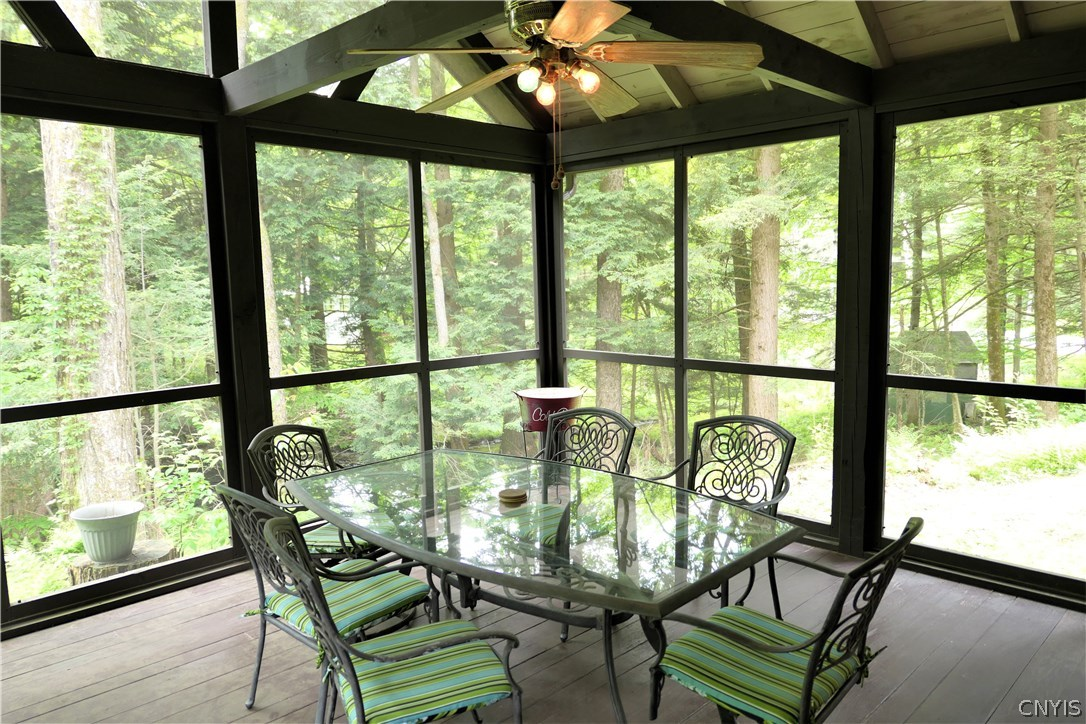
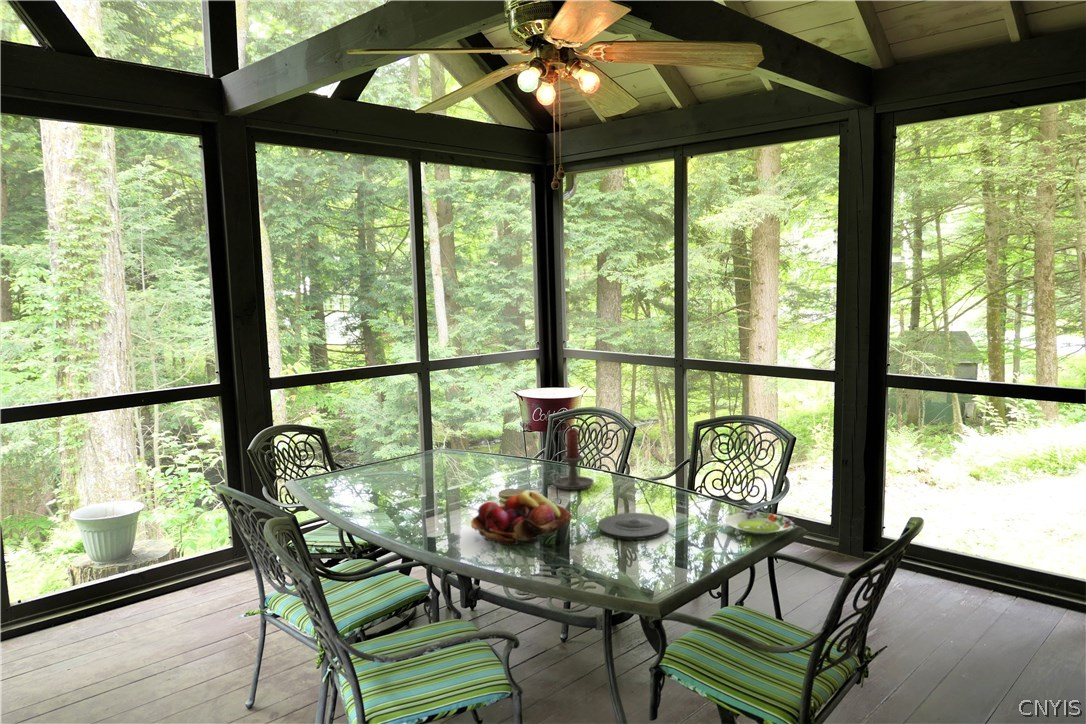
+ fruit basket (522, 515)
+ salad plate (758, 523)
+ candle holder (567, 457)
+ plate (633, 523)
